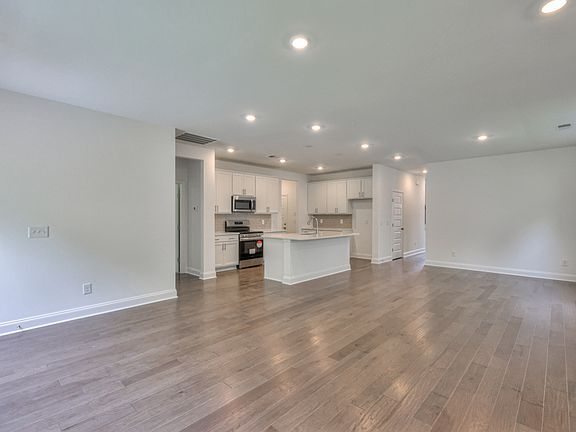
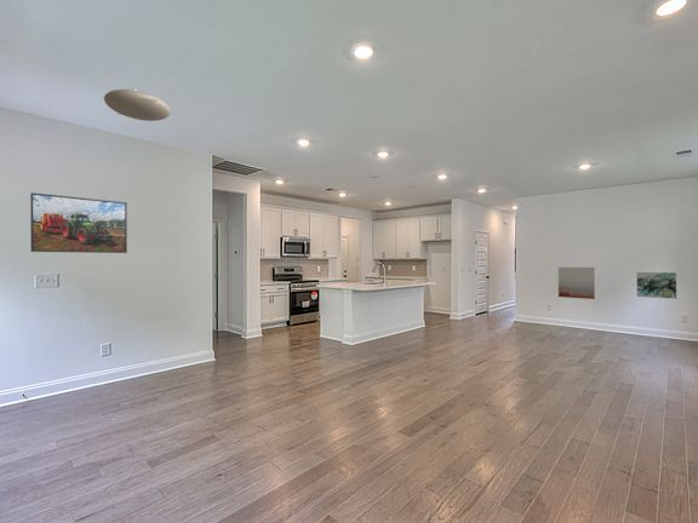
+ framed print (82, 225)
+ wall art (576, 282)
+ wall art (656, 285)
+ ceiling light (138, 100)
